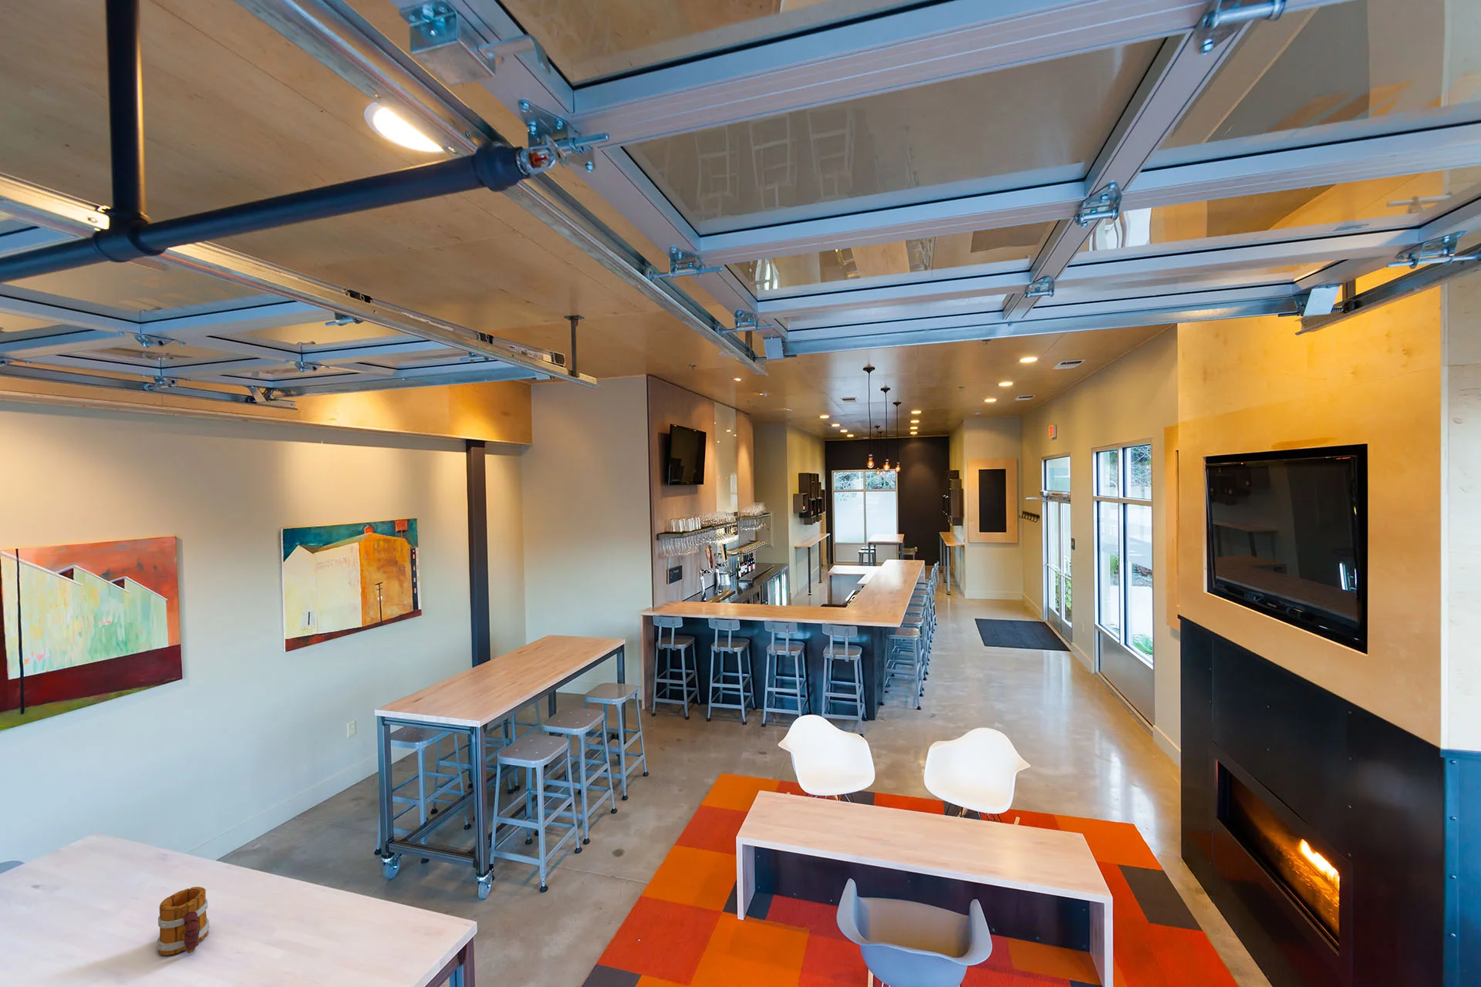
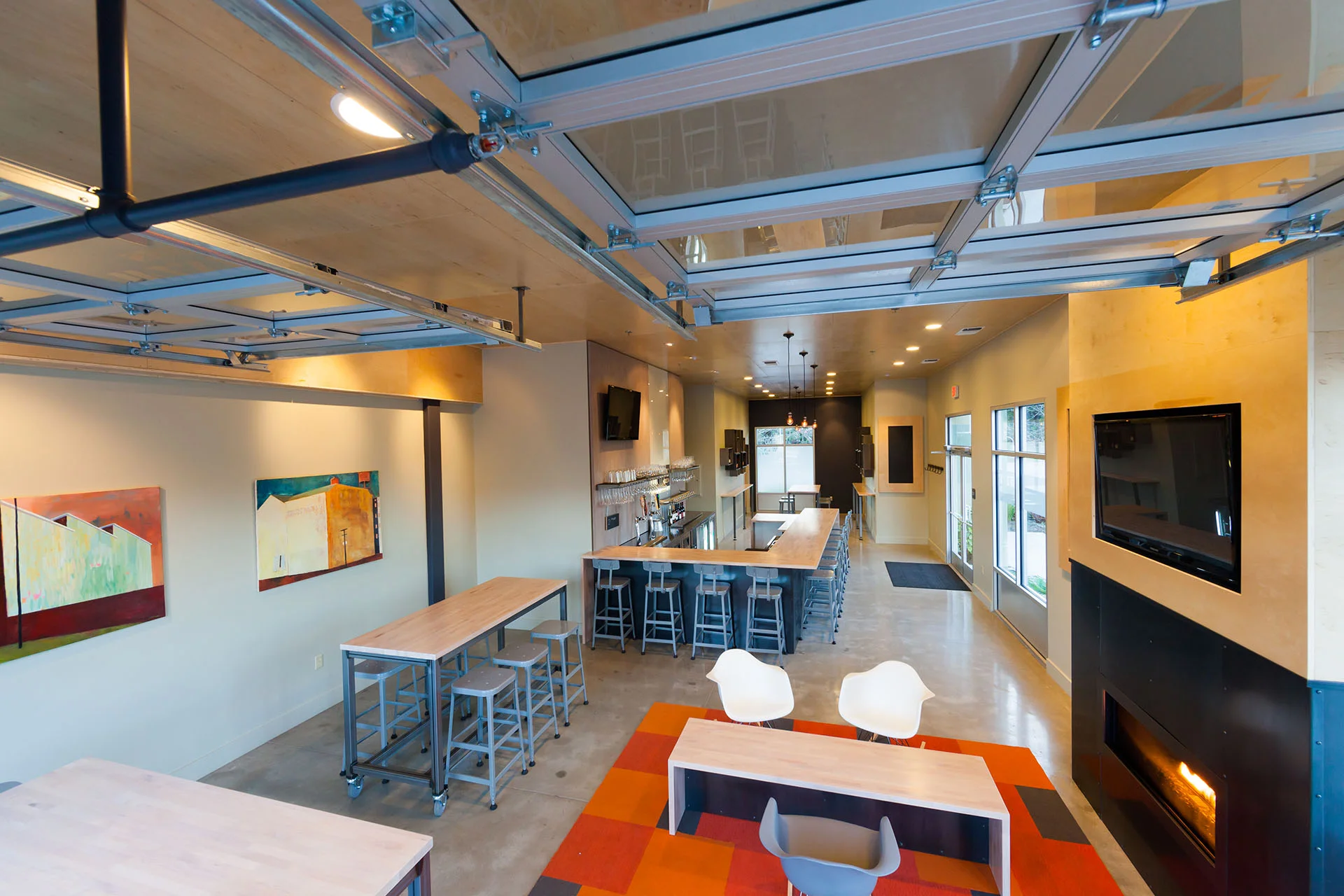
- mug (185, 919)
